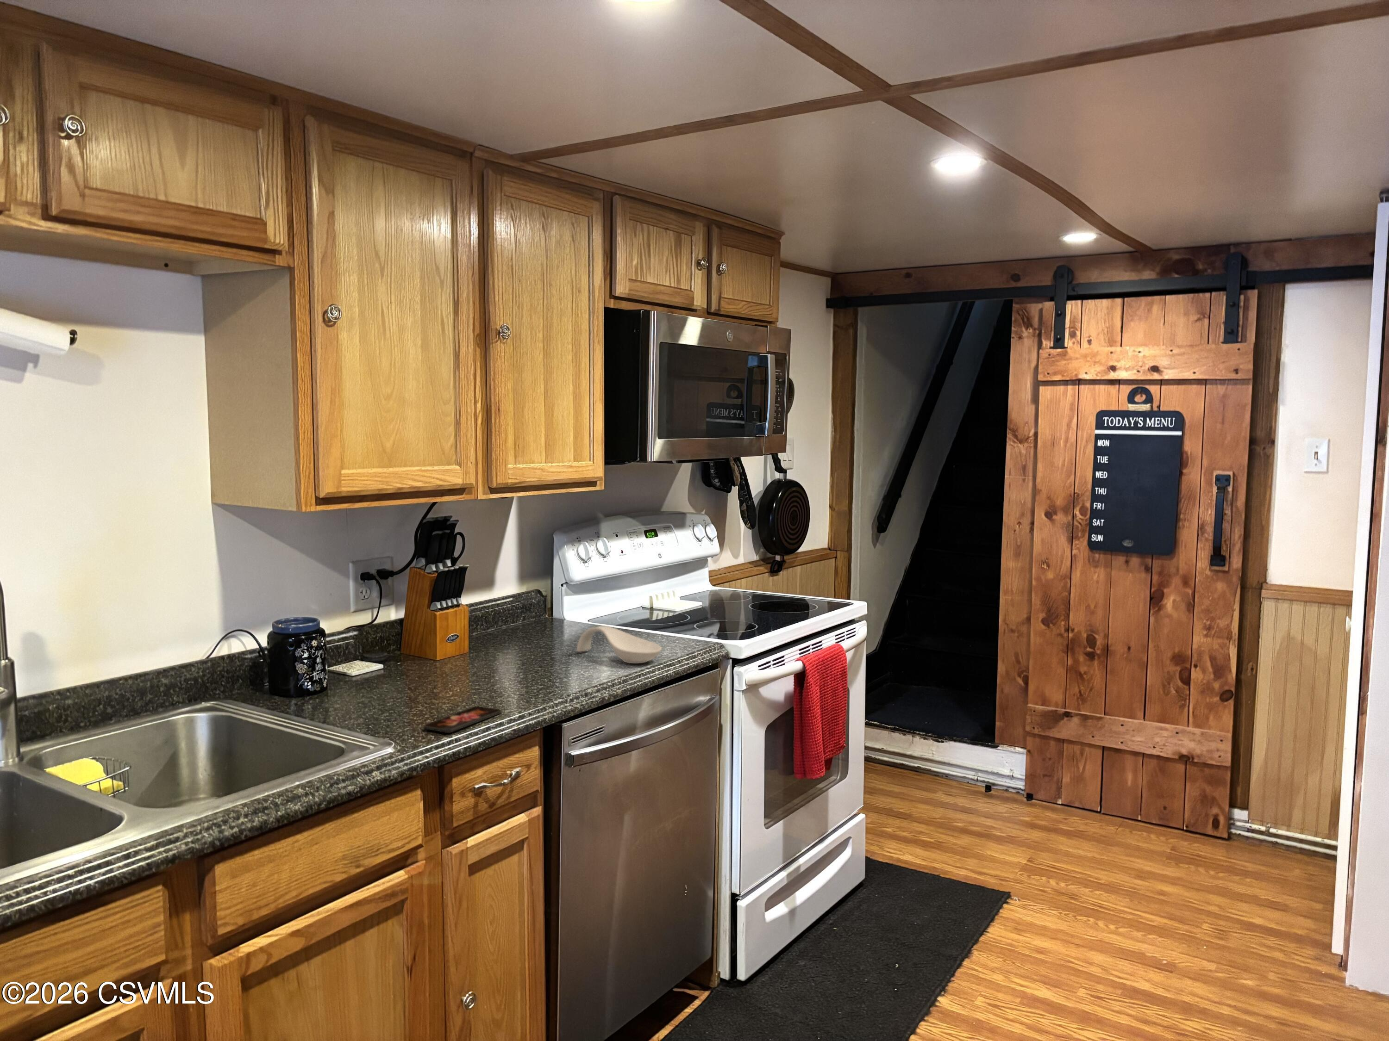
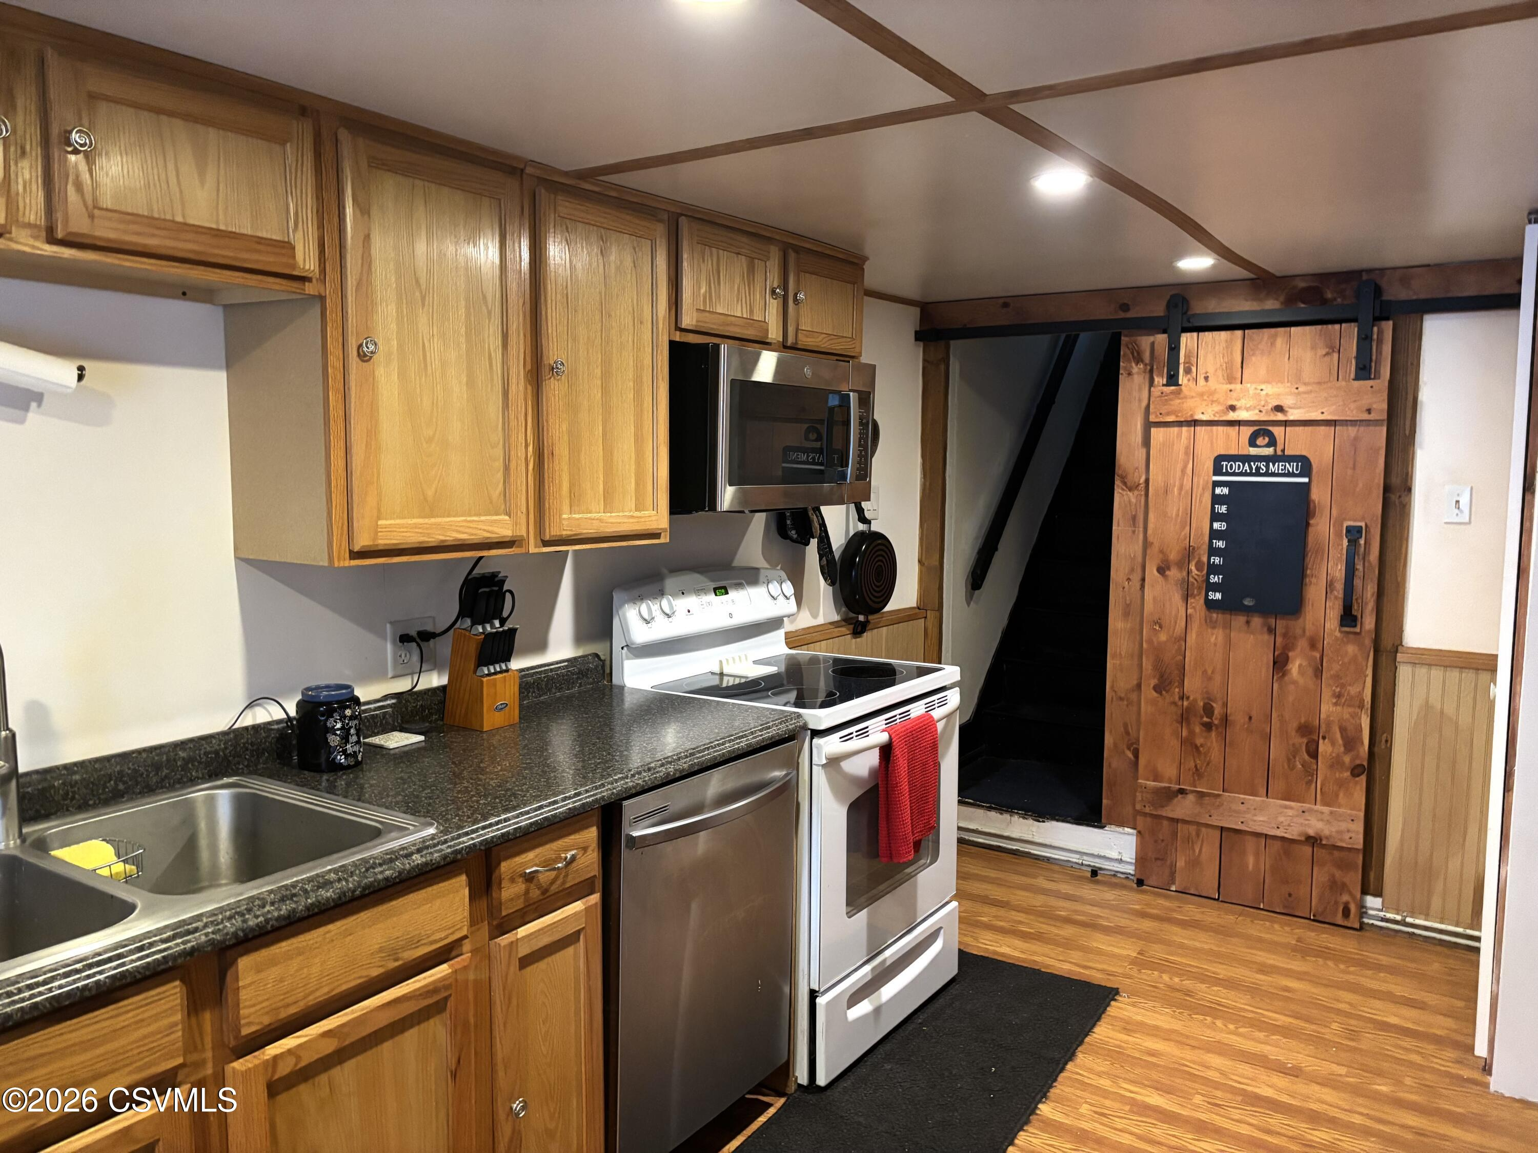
- spoon rest (618, 644)
- smartphone (464, 720)
